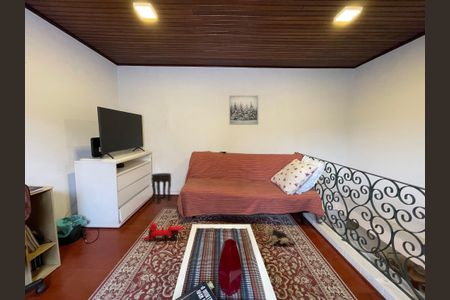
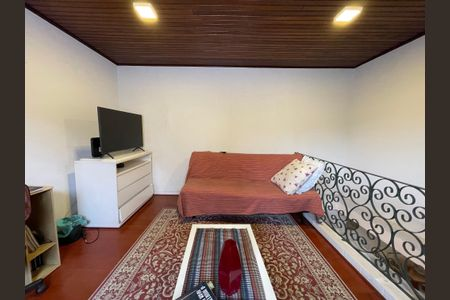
- toy train (161, 231)
- wall art (243, 110)
- side table (163, 187)
- plush toy (279, 233)
